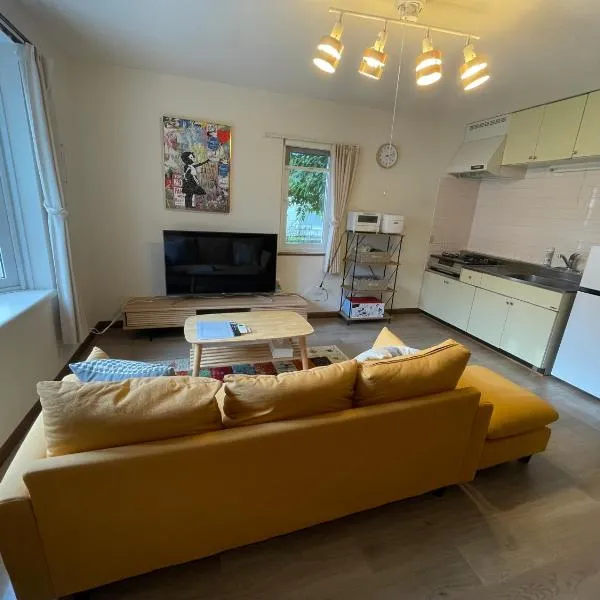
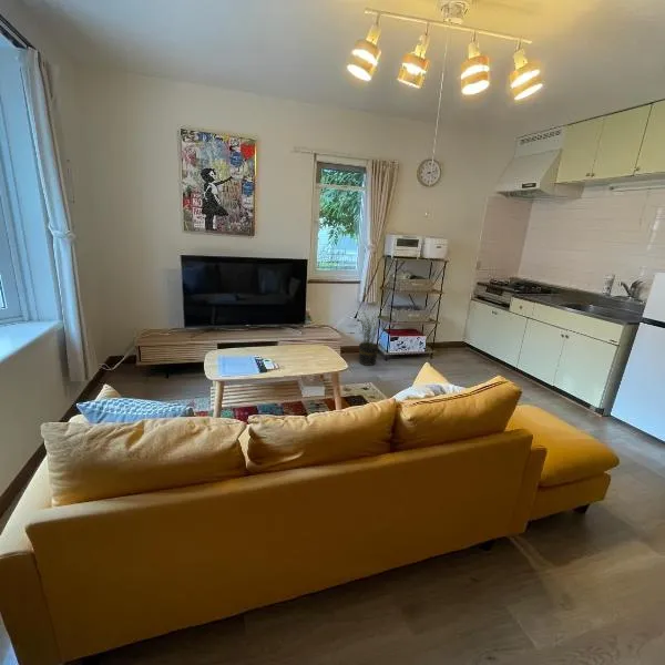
+ potted plant (370, 336)
